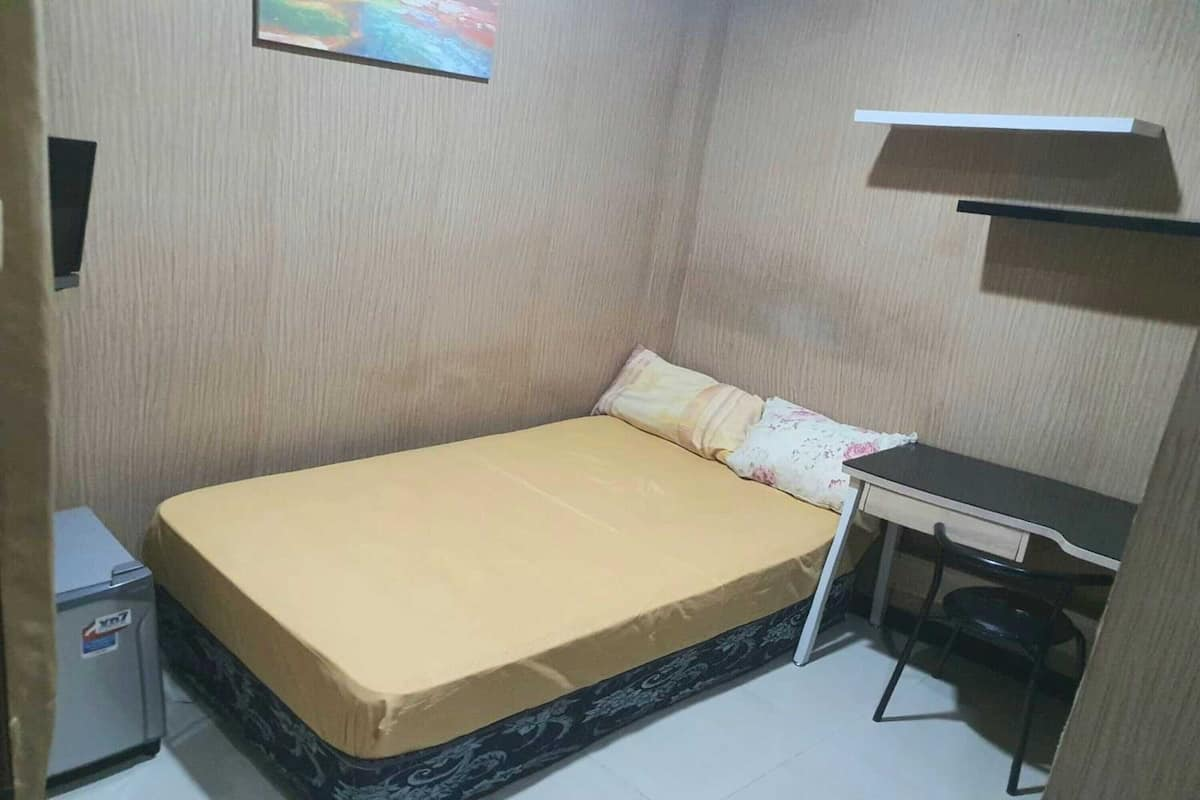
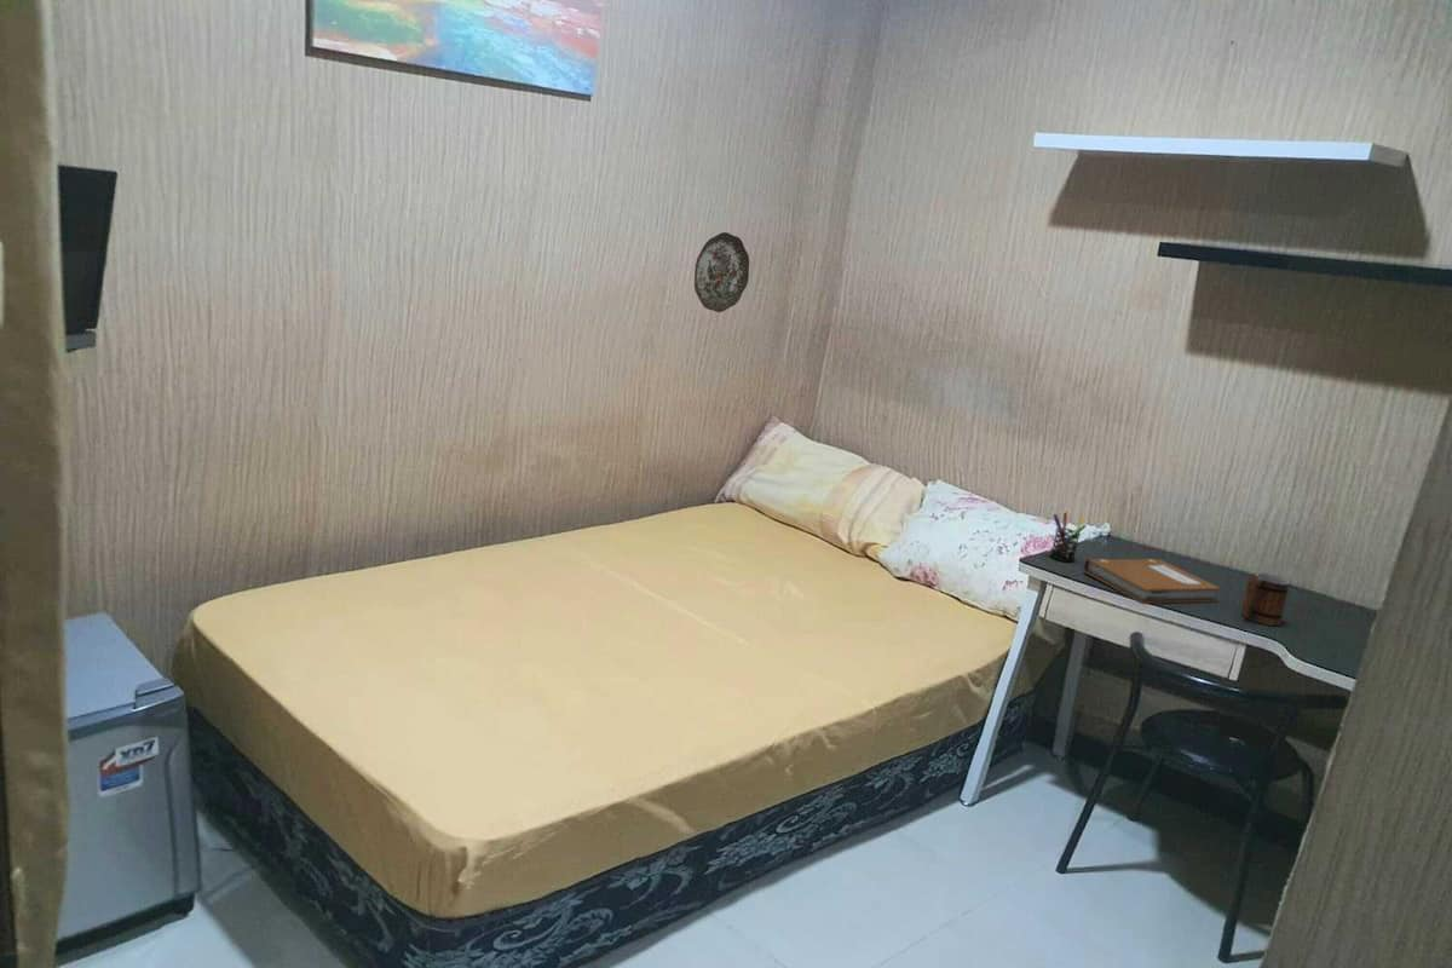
+ mug (1261, 597)
+ pen holder (1068, 536)
+ decorative plate (720, 272)
+ notebook (1152, 578)
